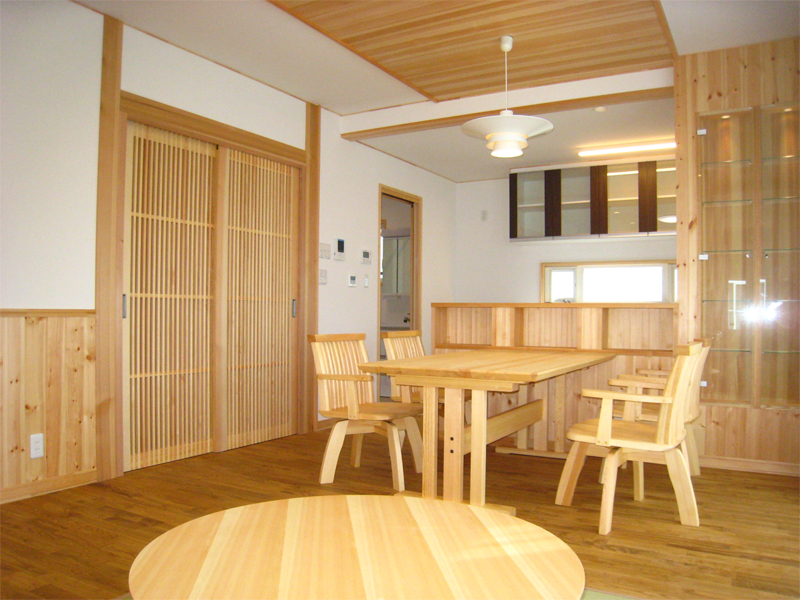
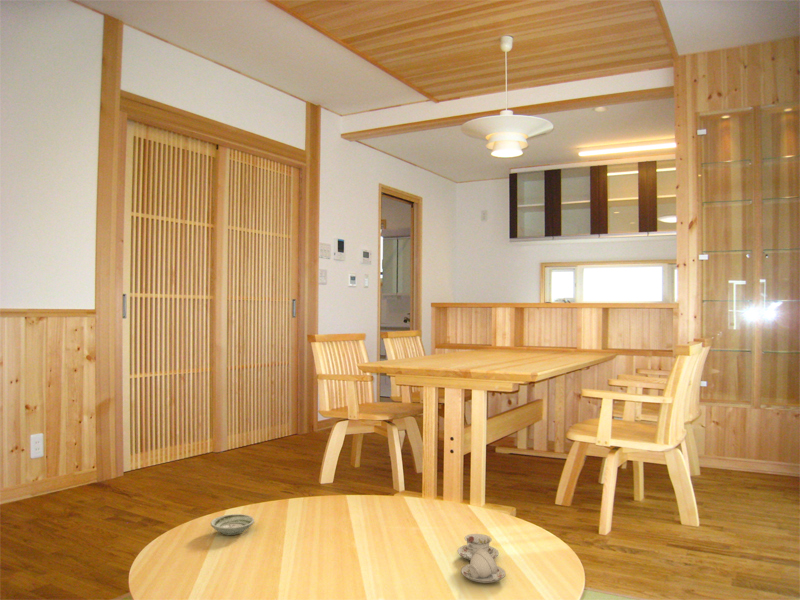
+ saucer (232, 525)
+ chinaware (480, 552)
